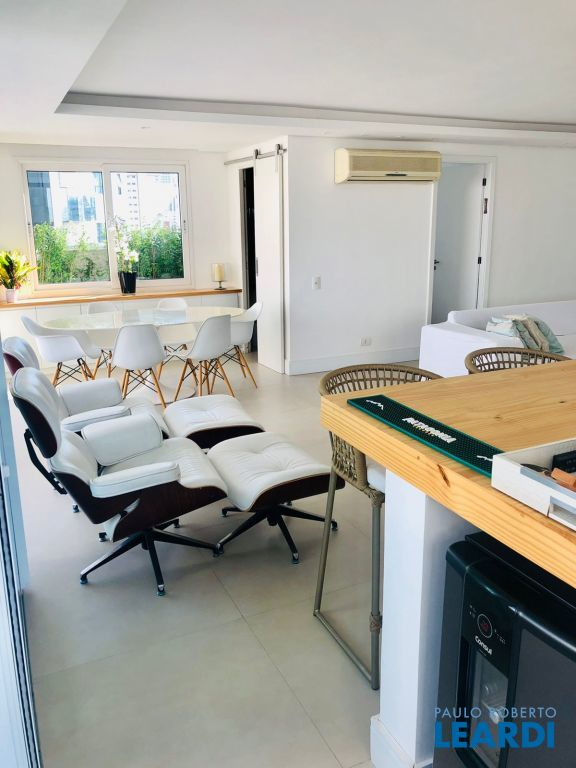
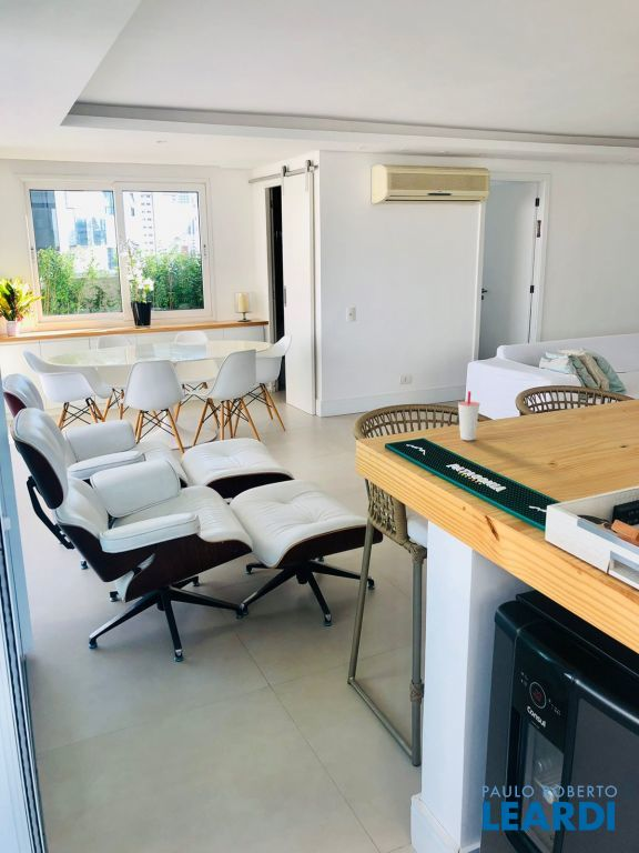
+ cup (468, 414)
